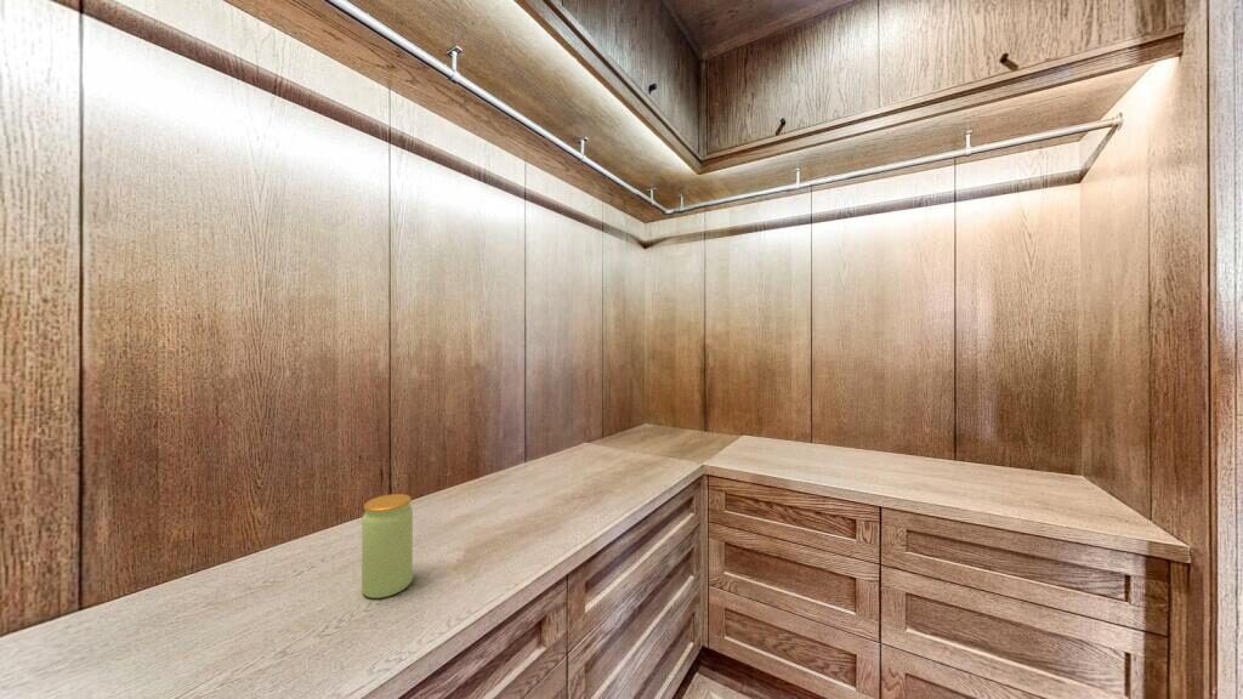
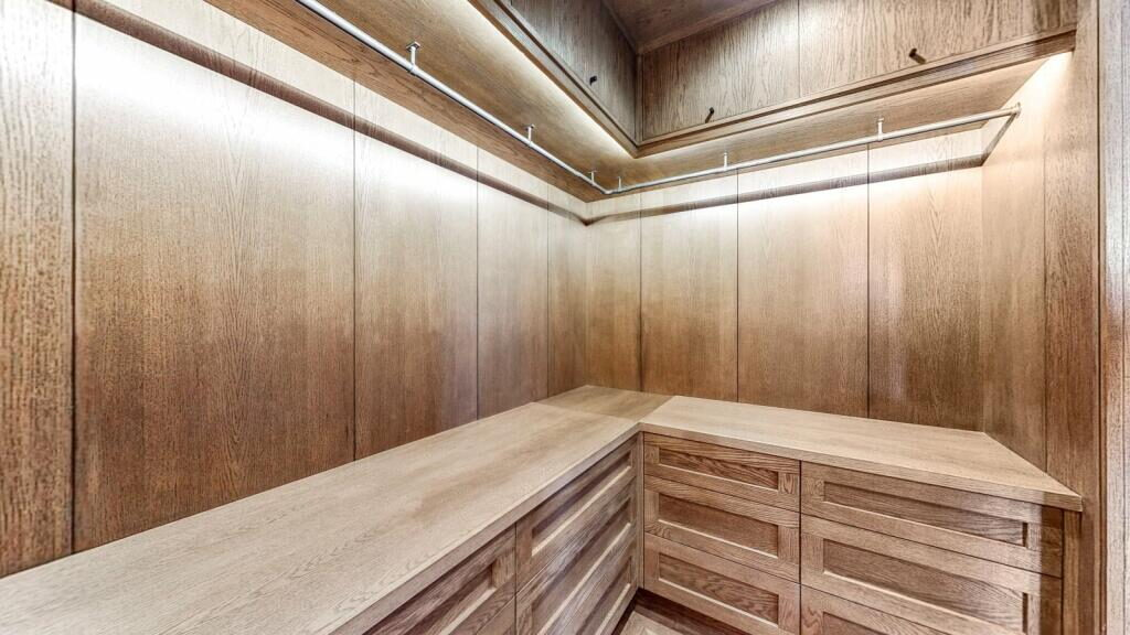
- jar (387, 542)
